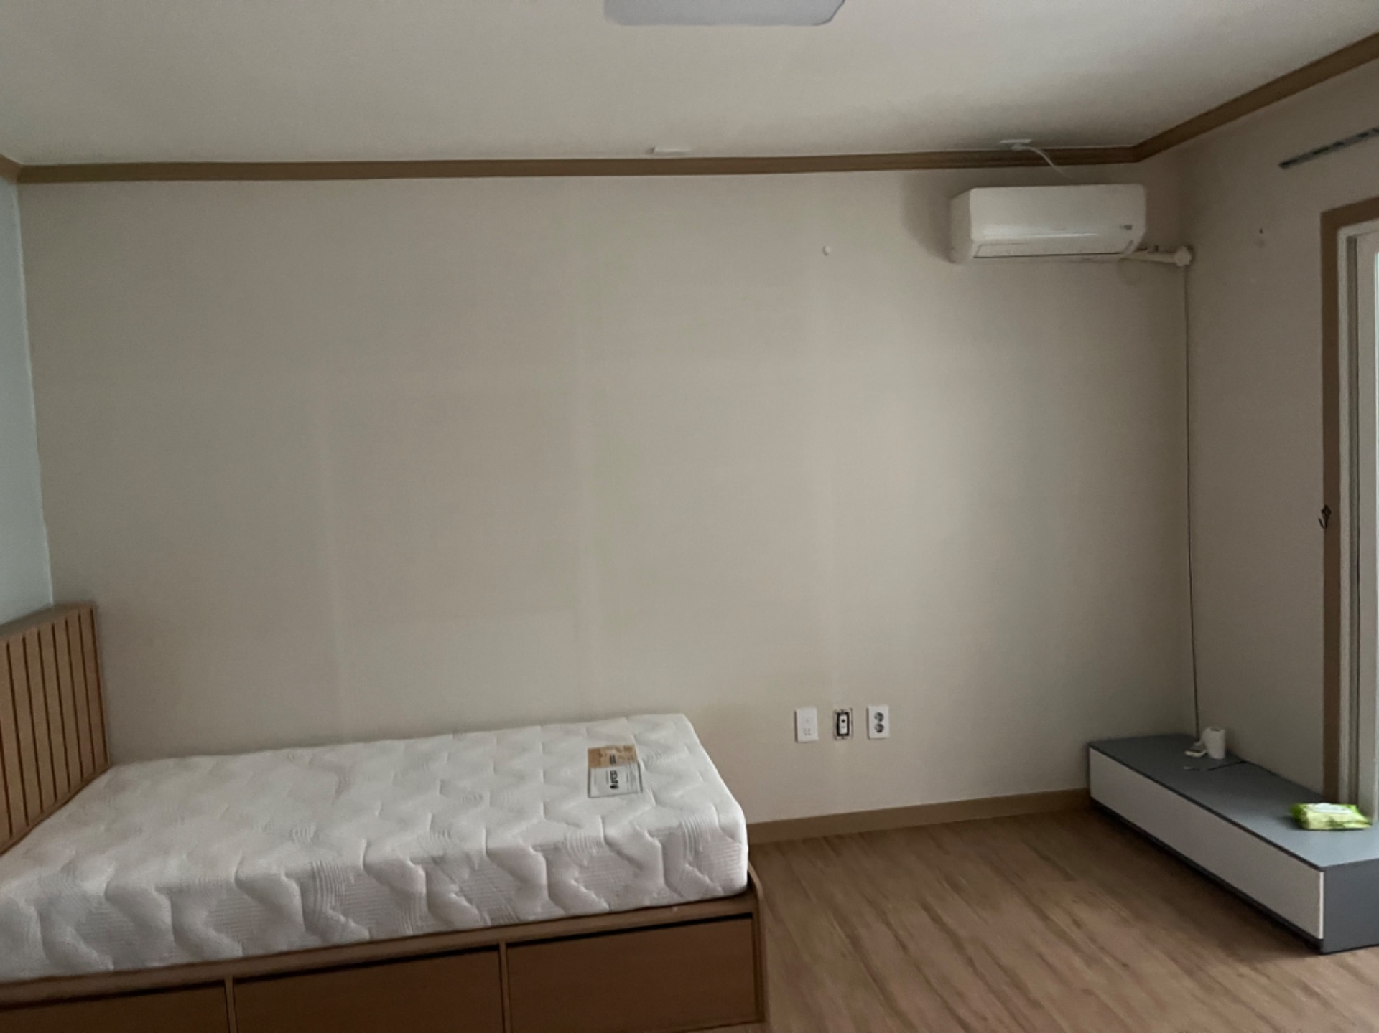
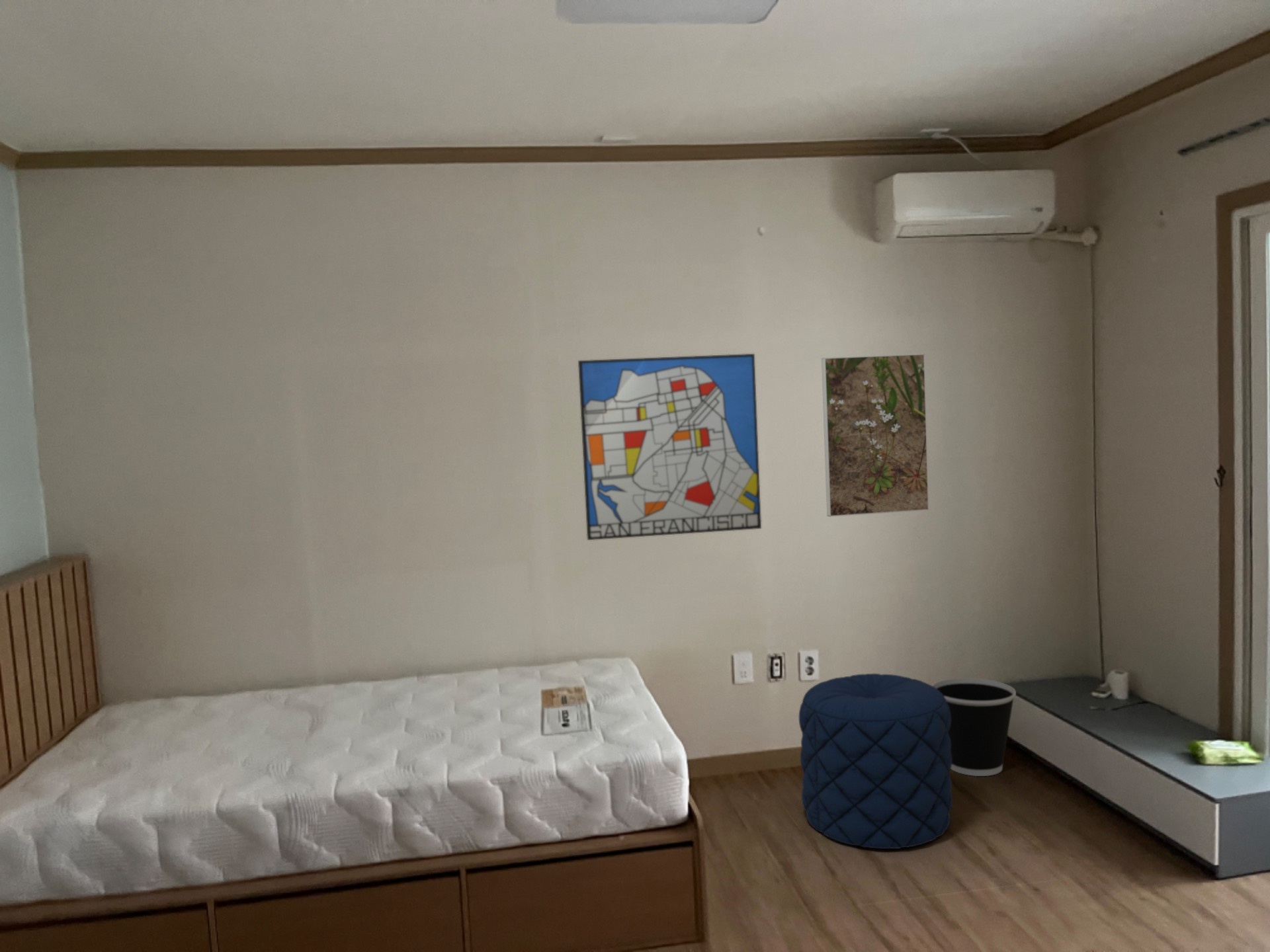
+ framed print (876, 434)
+ wall art (671, 446)
+ wastebasket (974, 727)
+ pouf (875, 752)
